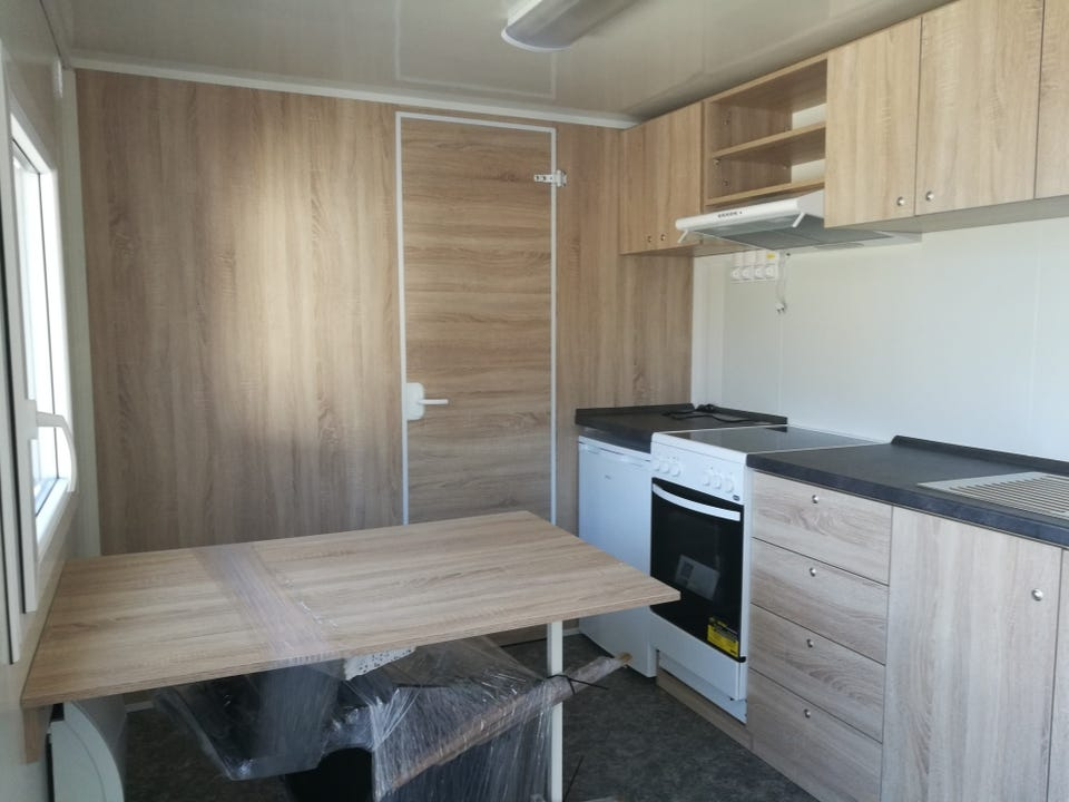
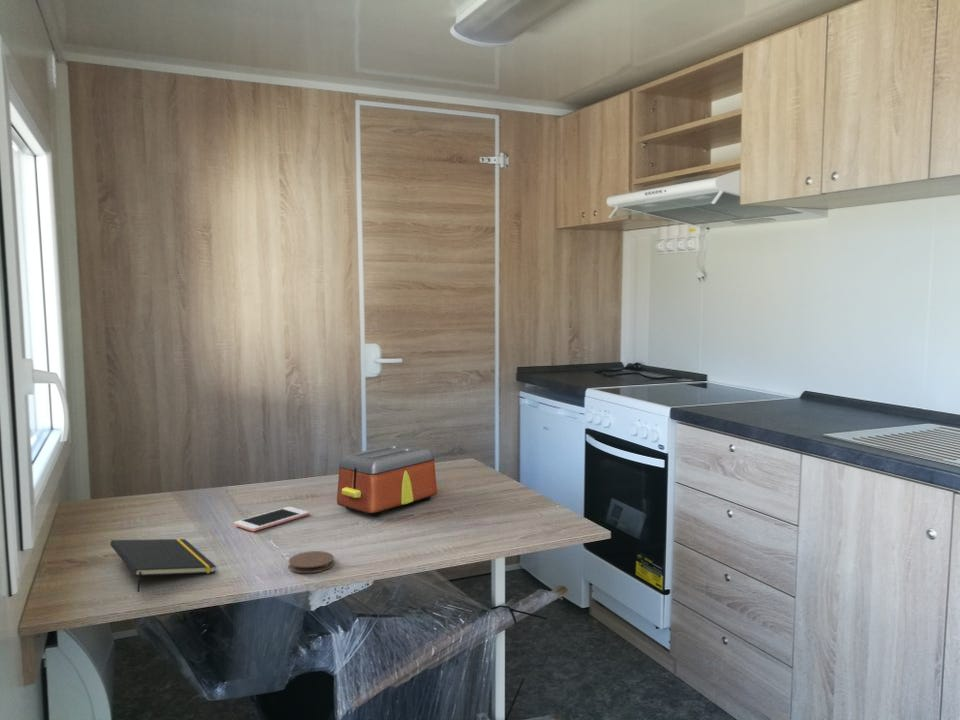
+ notepad (162, 555)
+ coaster (311, 561)
+ cell phone (272, 518)
+ toaster (386, 478)
